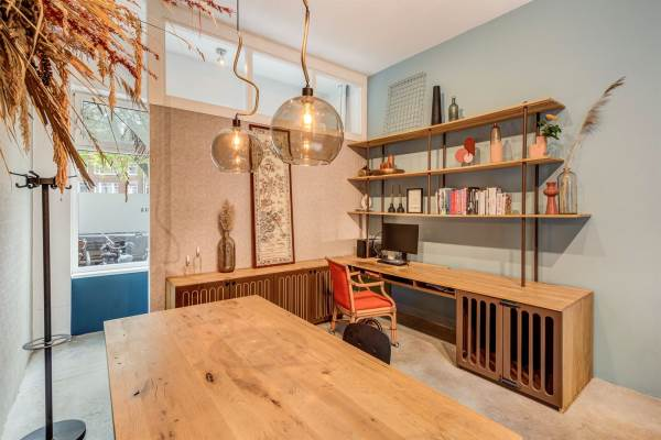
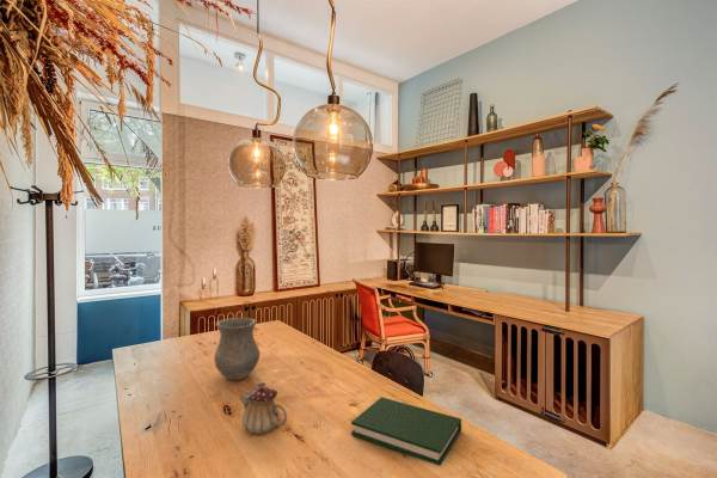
+ hardback book (406, 425)
+ teapot (263, 404)
+ vase (237, 349)
